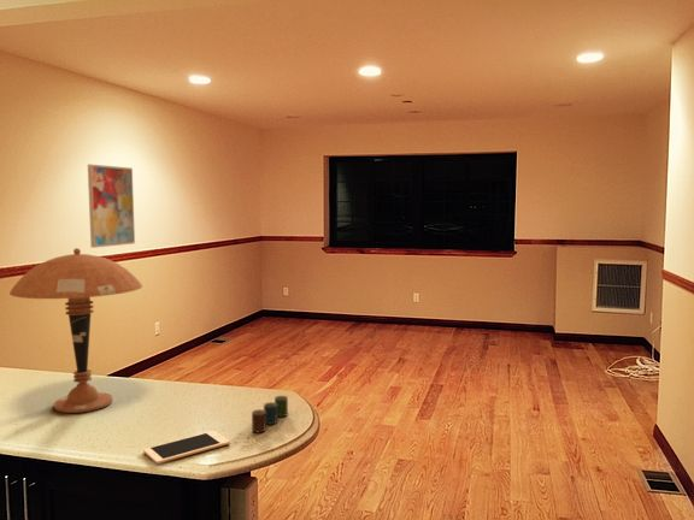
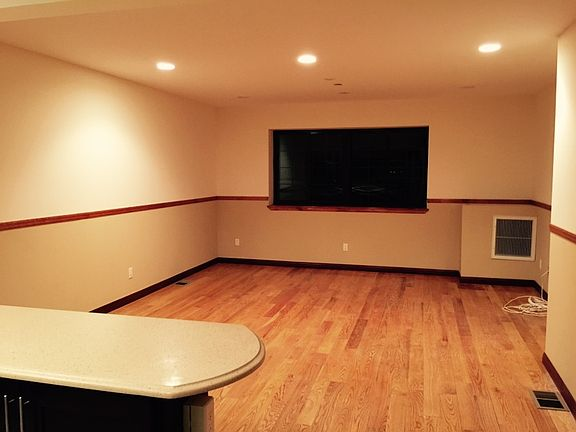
- table lamp (80, 326)
- cell phone (187, 445)
- cup (271, 406)
- wall art (112, 206)
